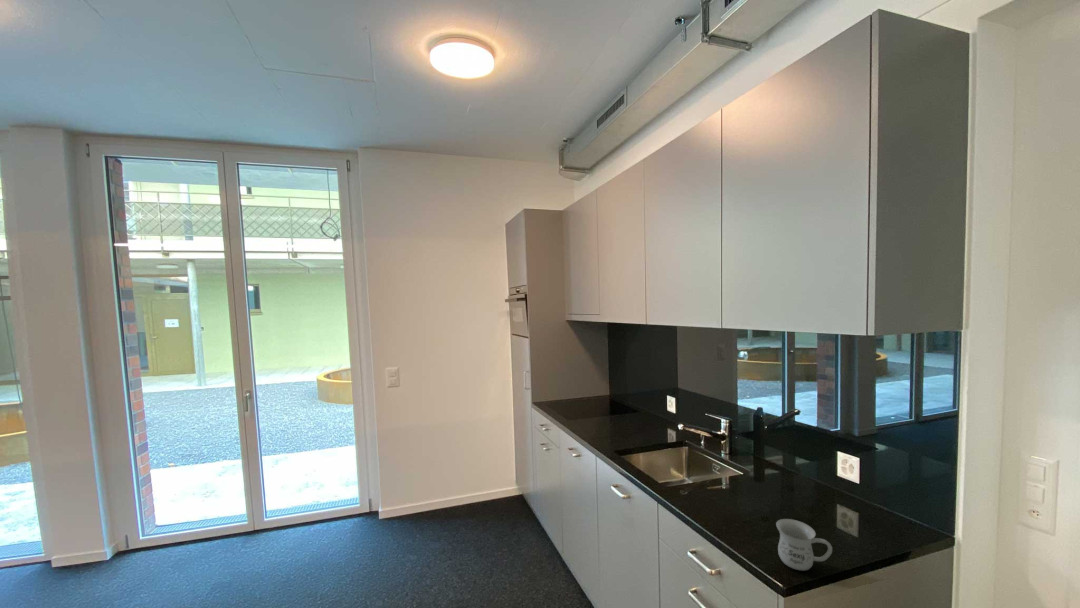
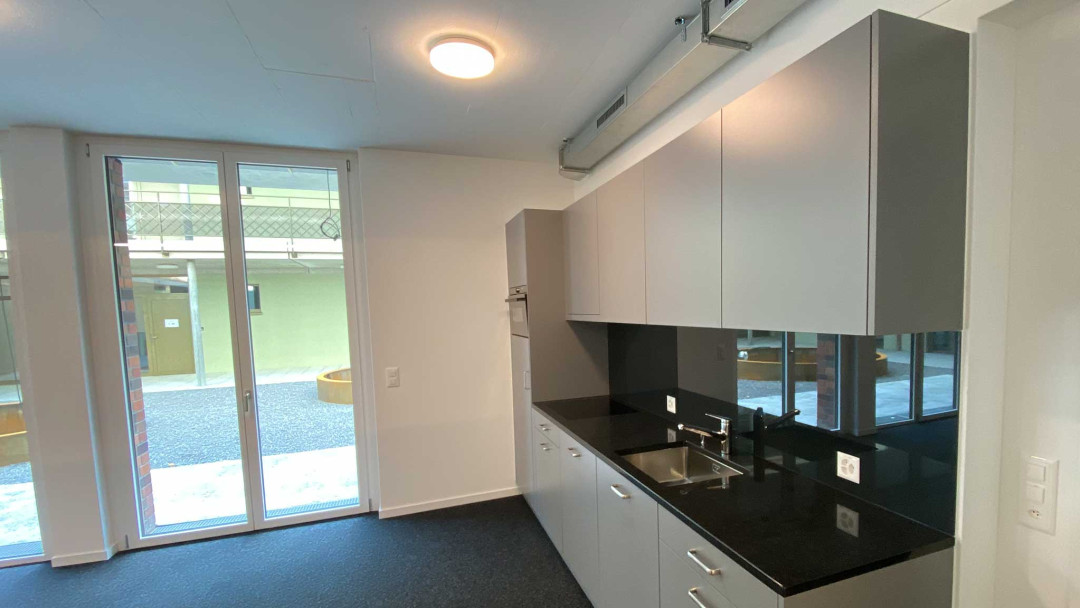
- mug (803, 547)
